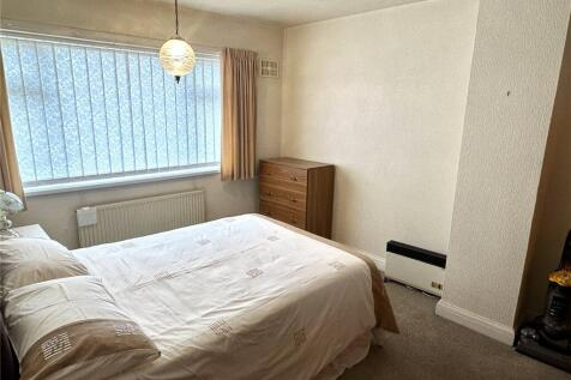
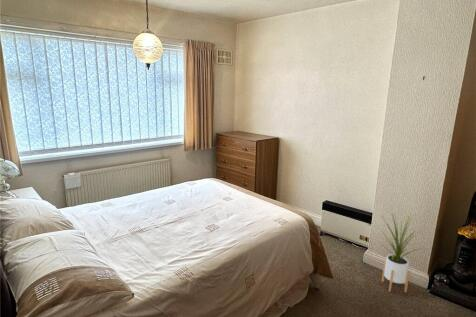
+ house plant (399, 250)
